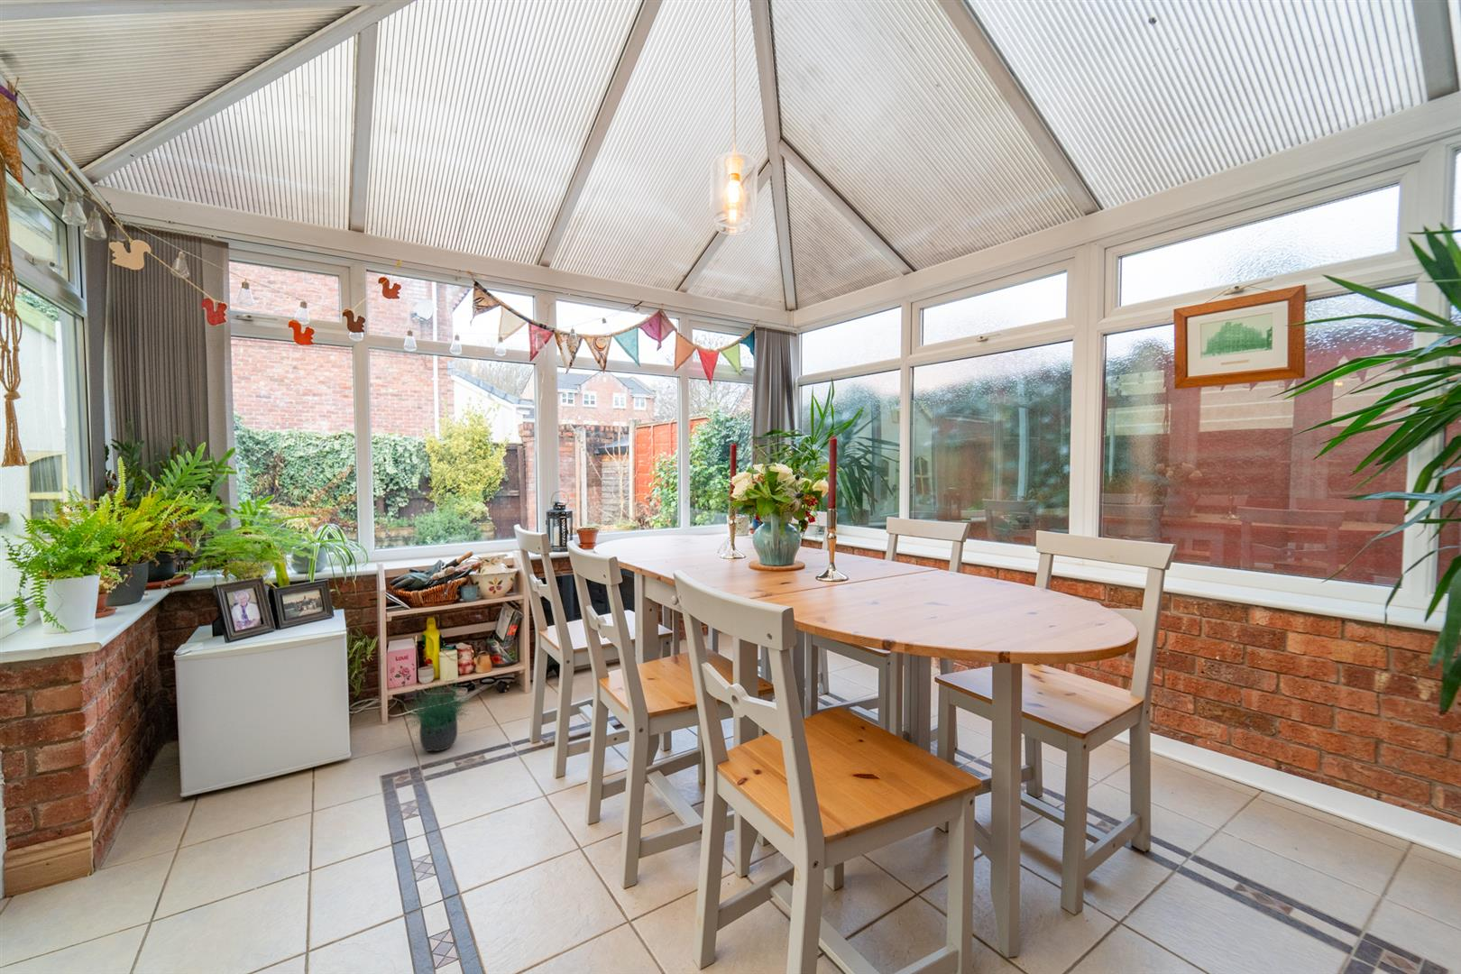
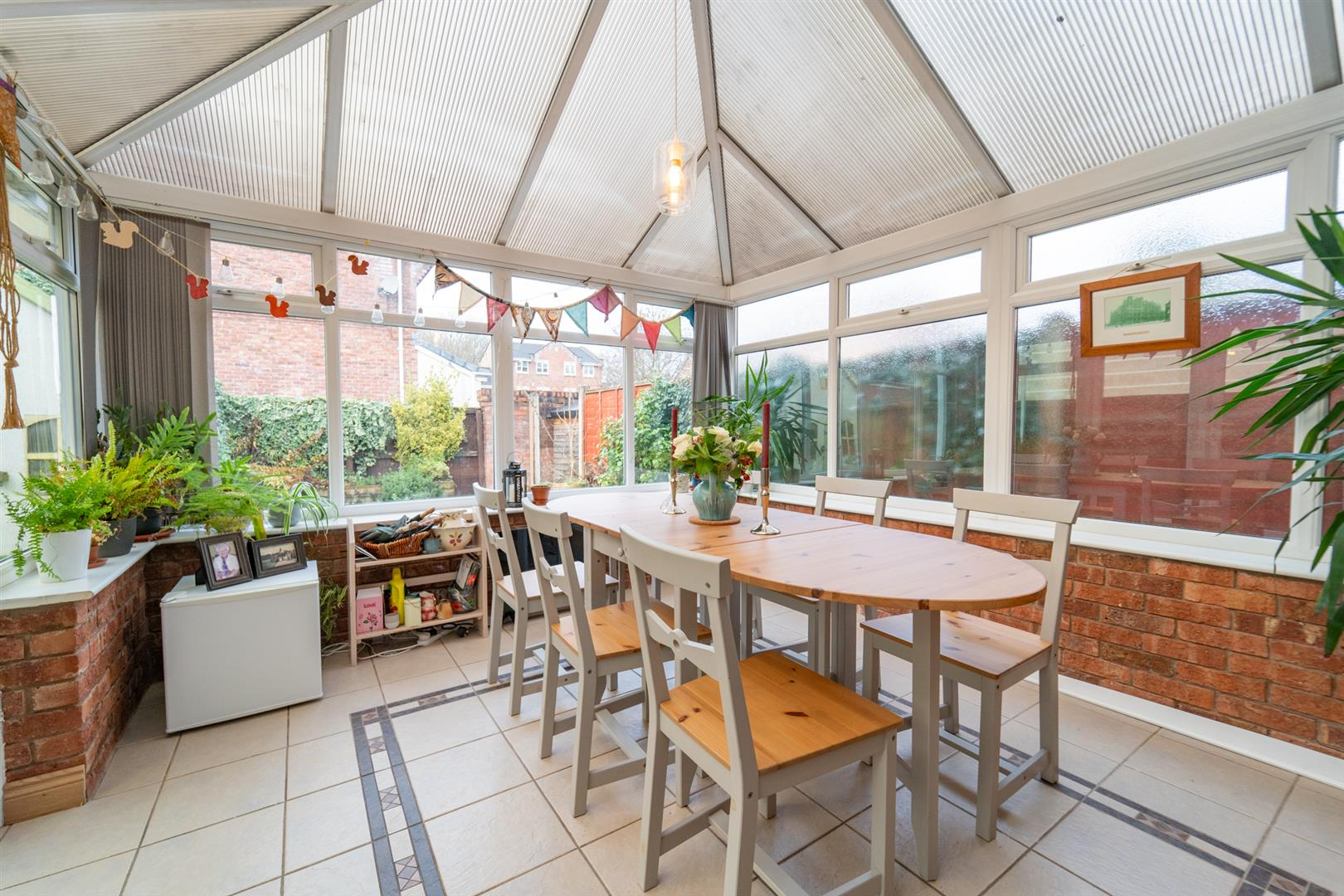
- potted plant (438, 708)
